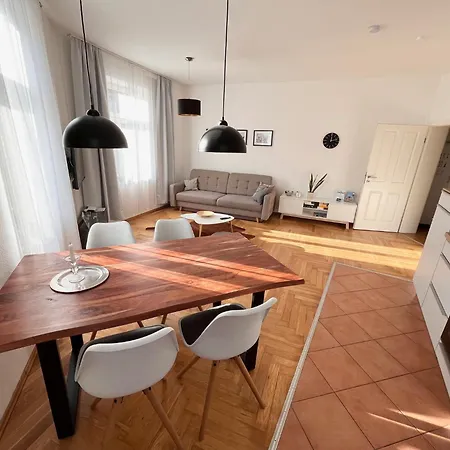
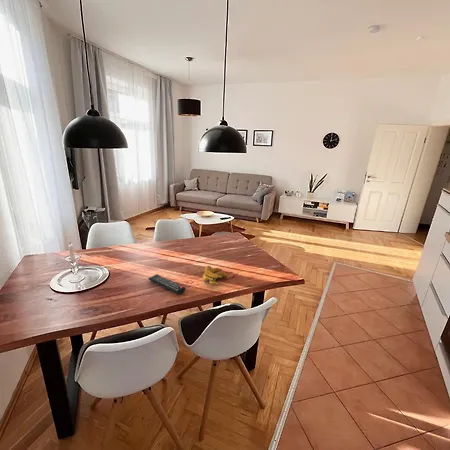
+ banana (215, 274)
+ remote control (166, 284)
